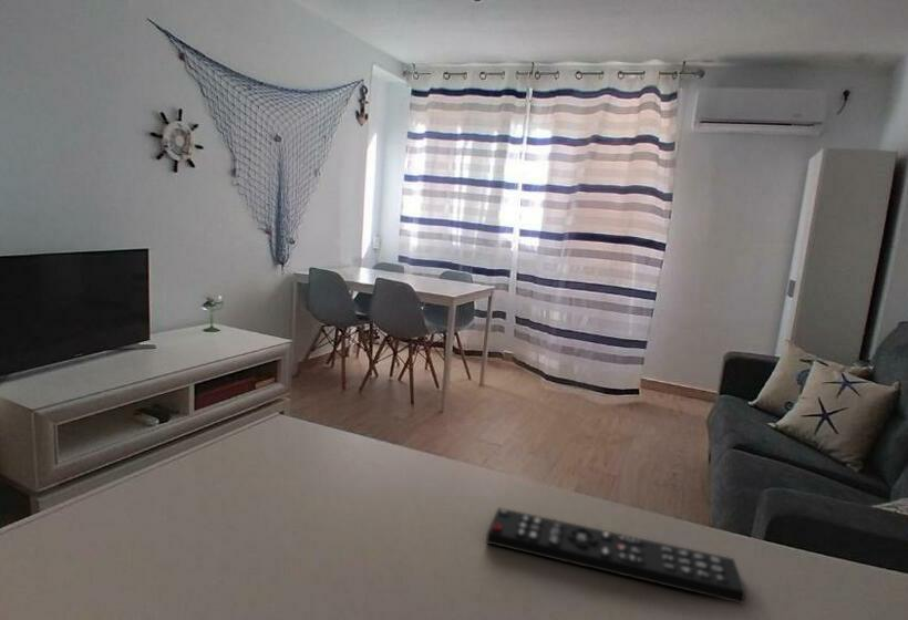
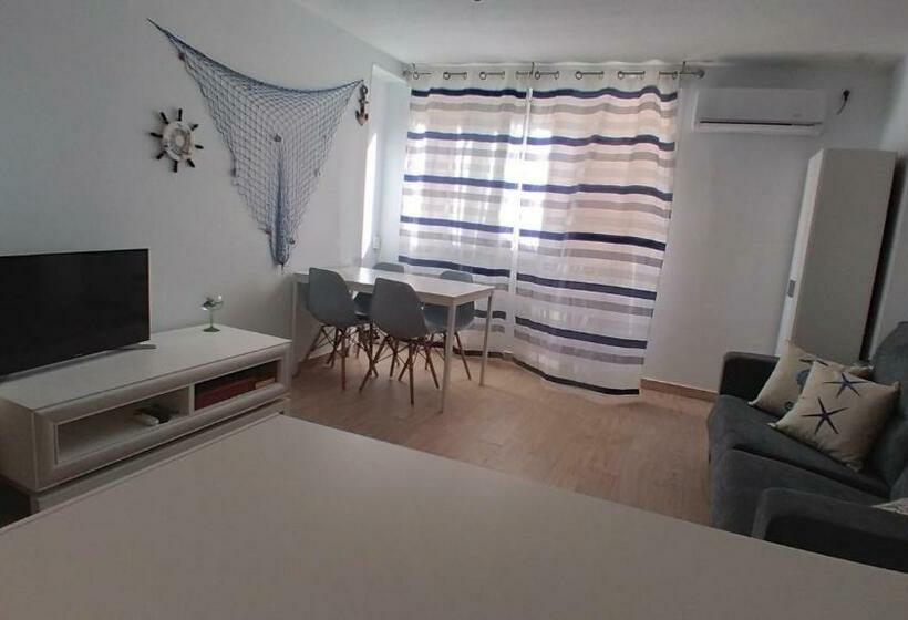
- remote control (607, 548)
